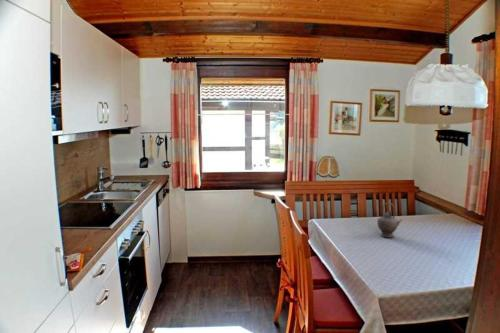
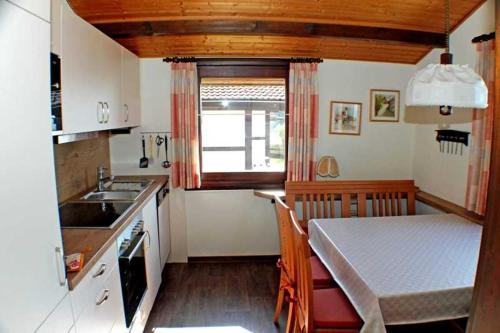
- teapot (390, 220)
